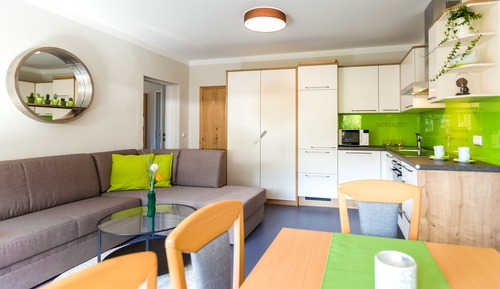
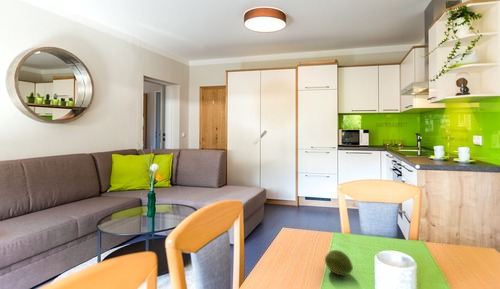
+ fruit (338, 262)
